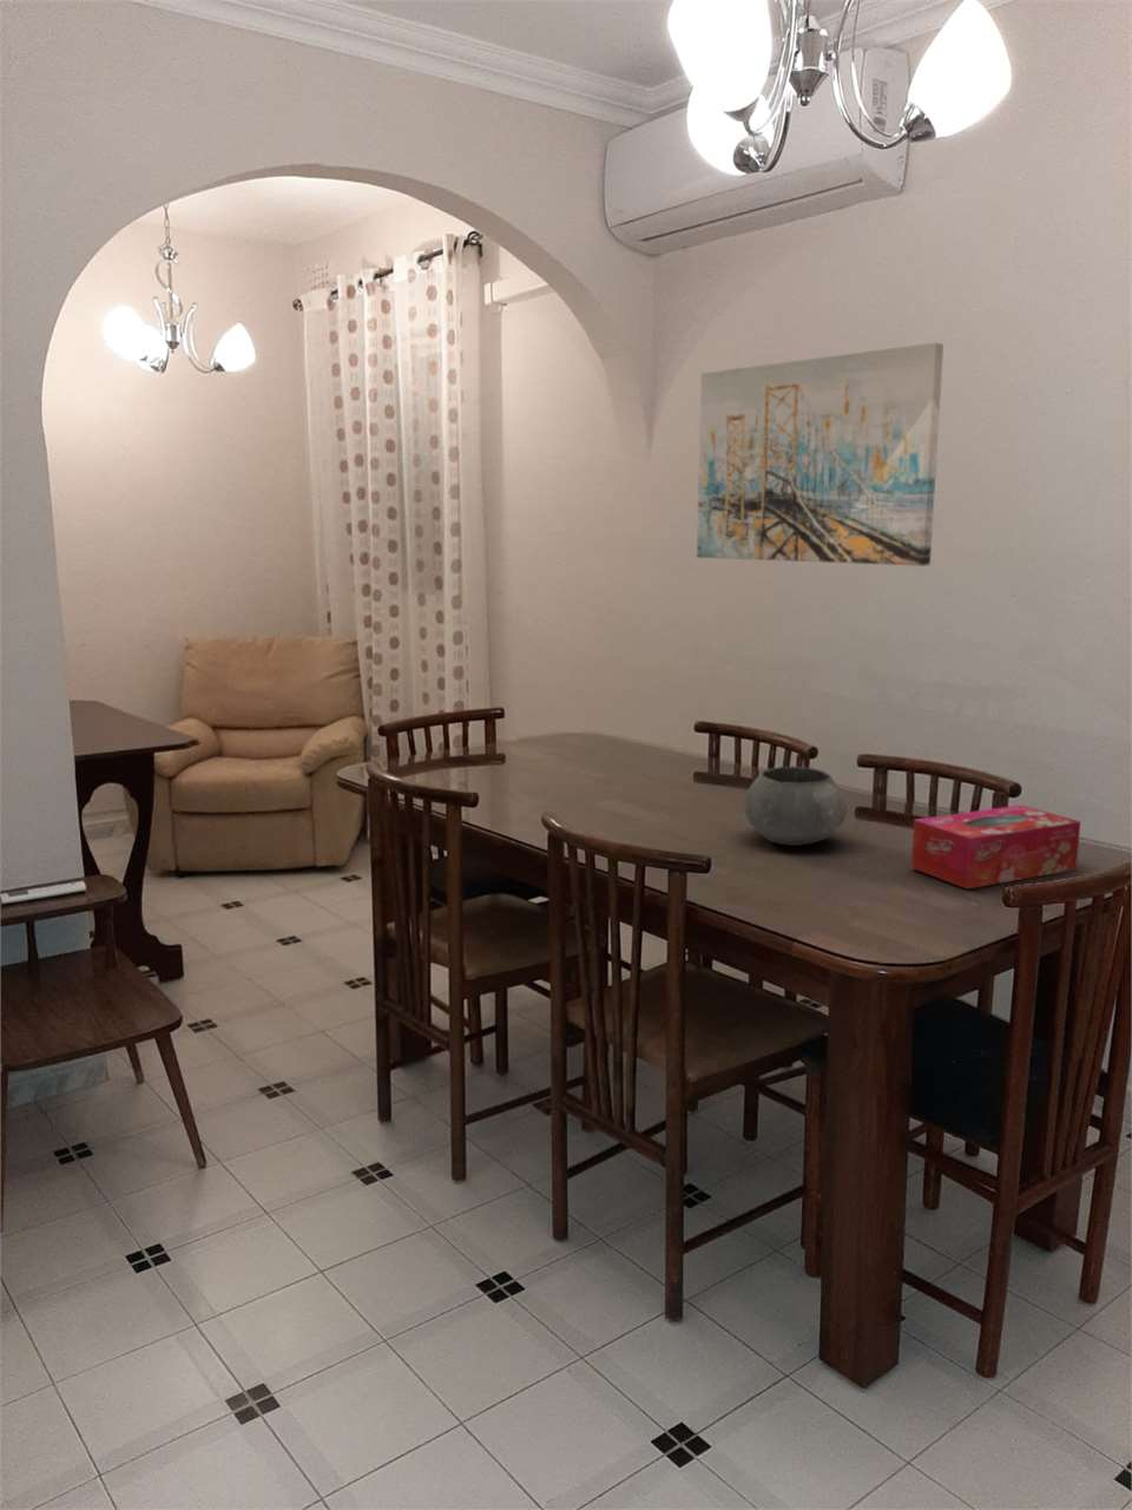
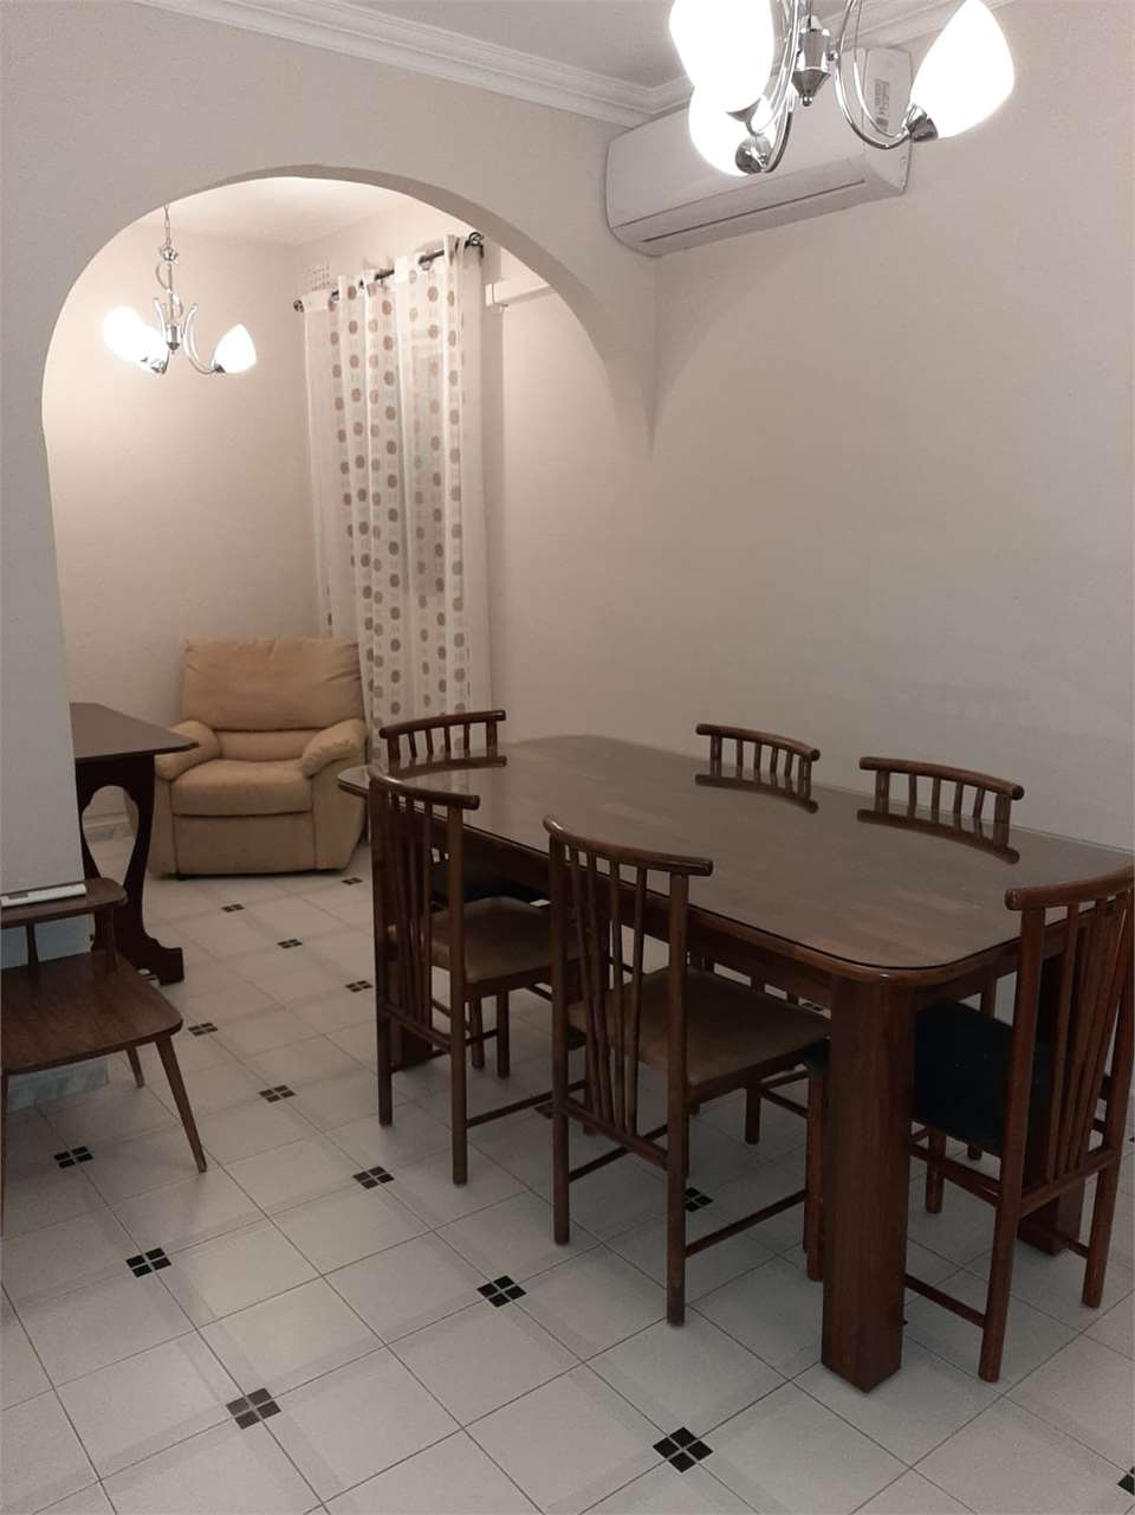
- tissue box (995, 844)
- wall art (806, 461)
- bowl (794, 807)
